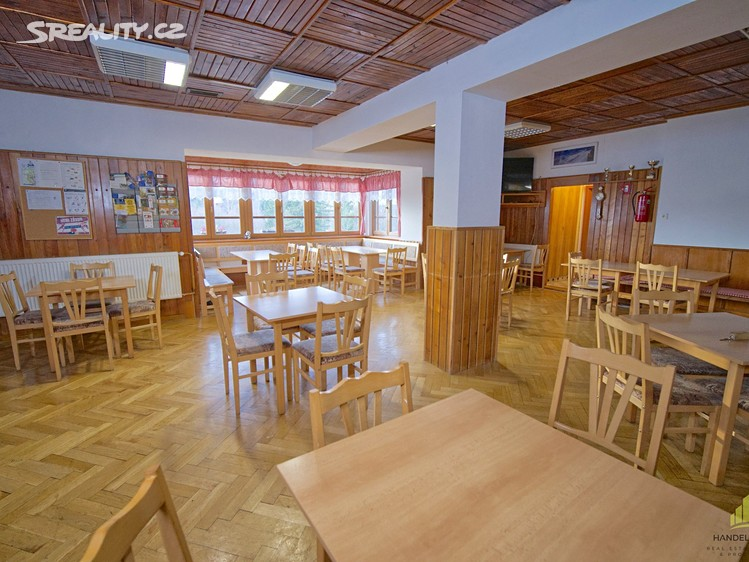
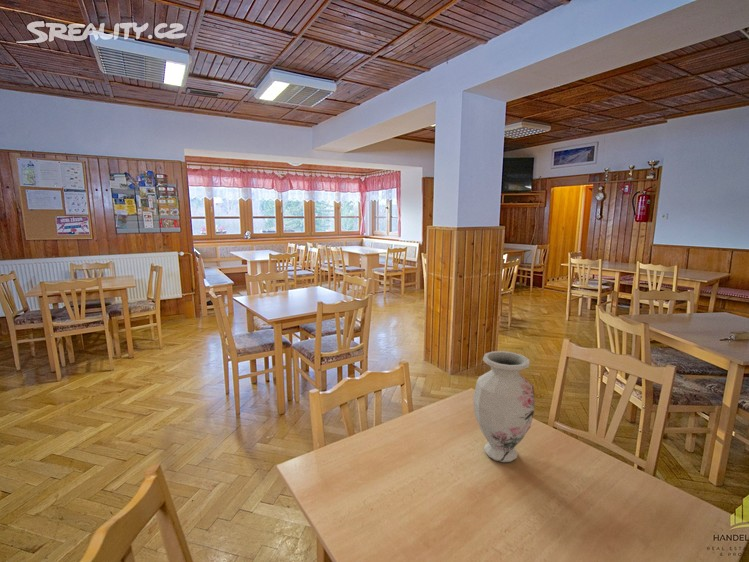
+ vase (503, 406)
